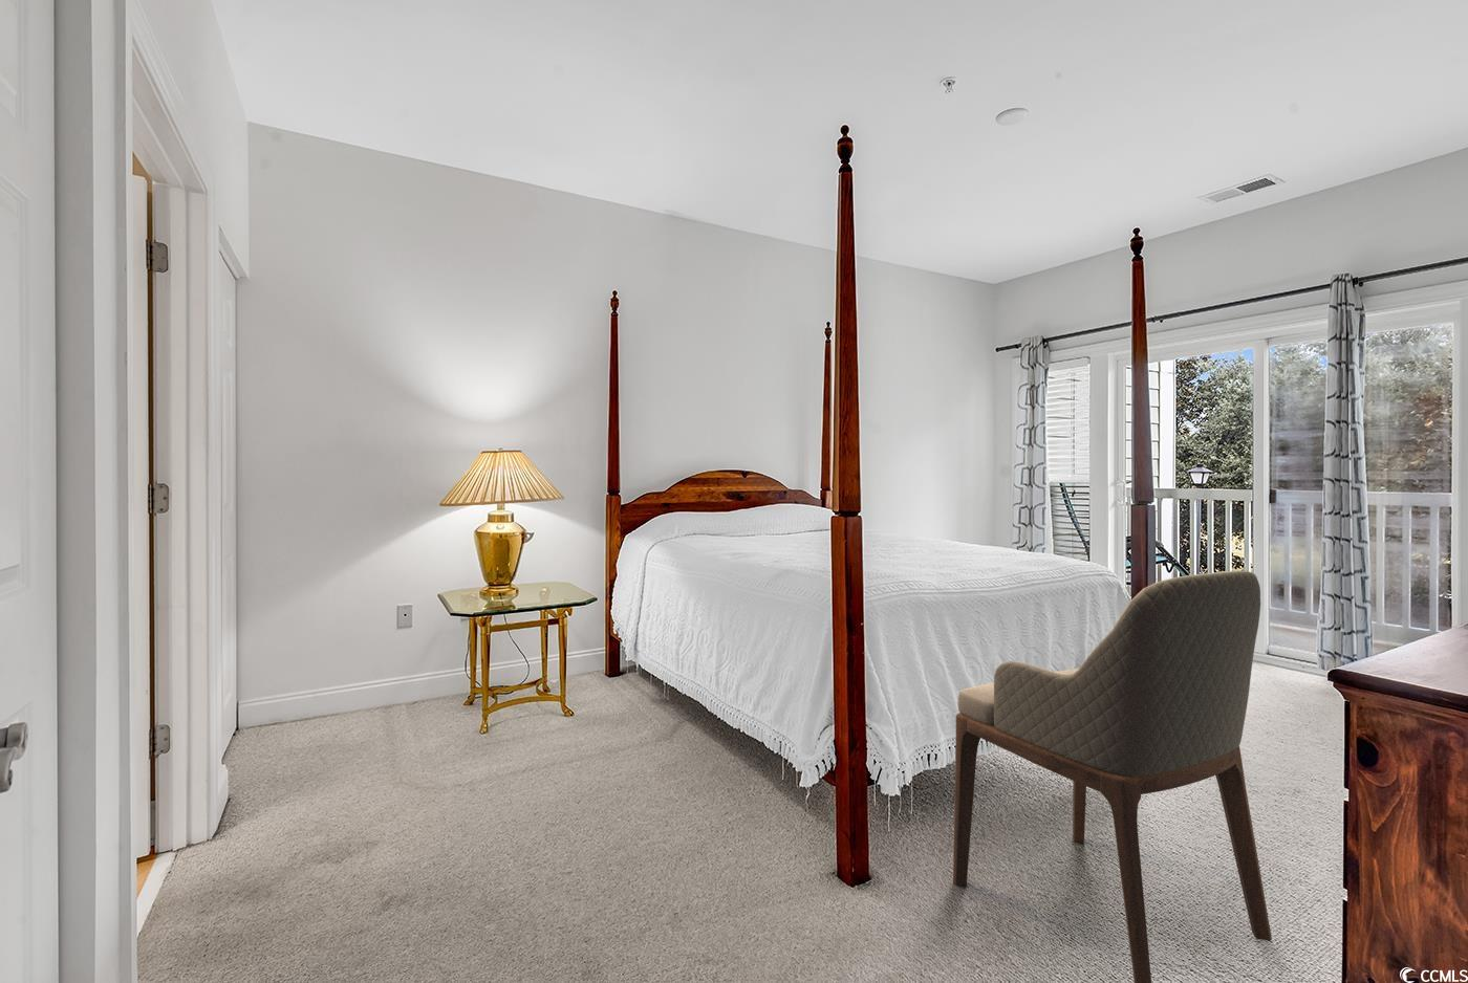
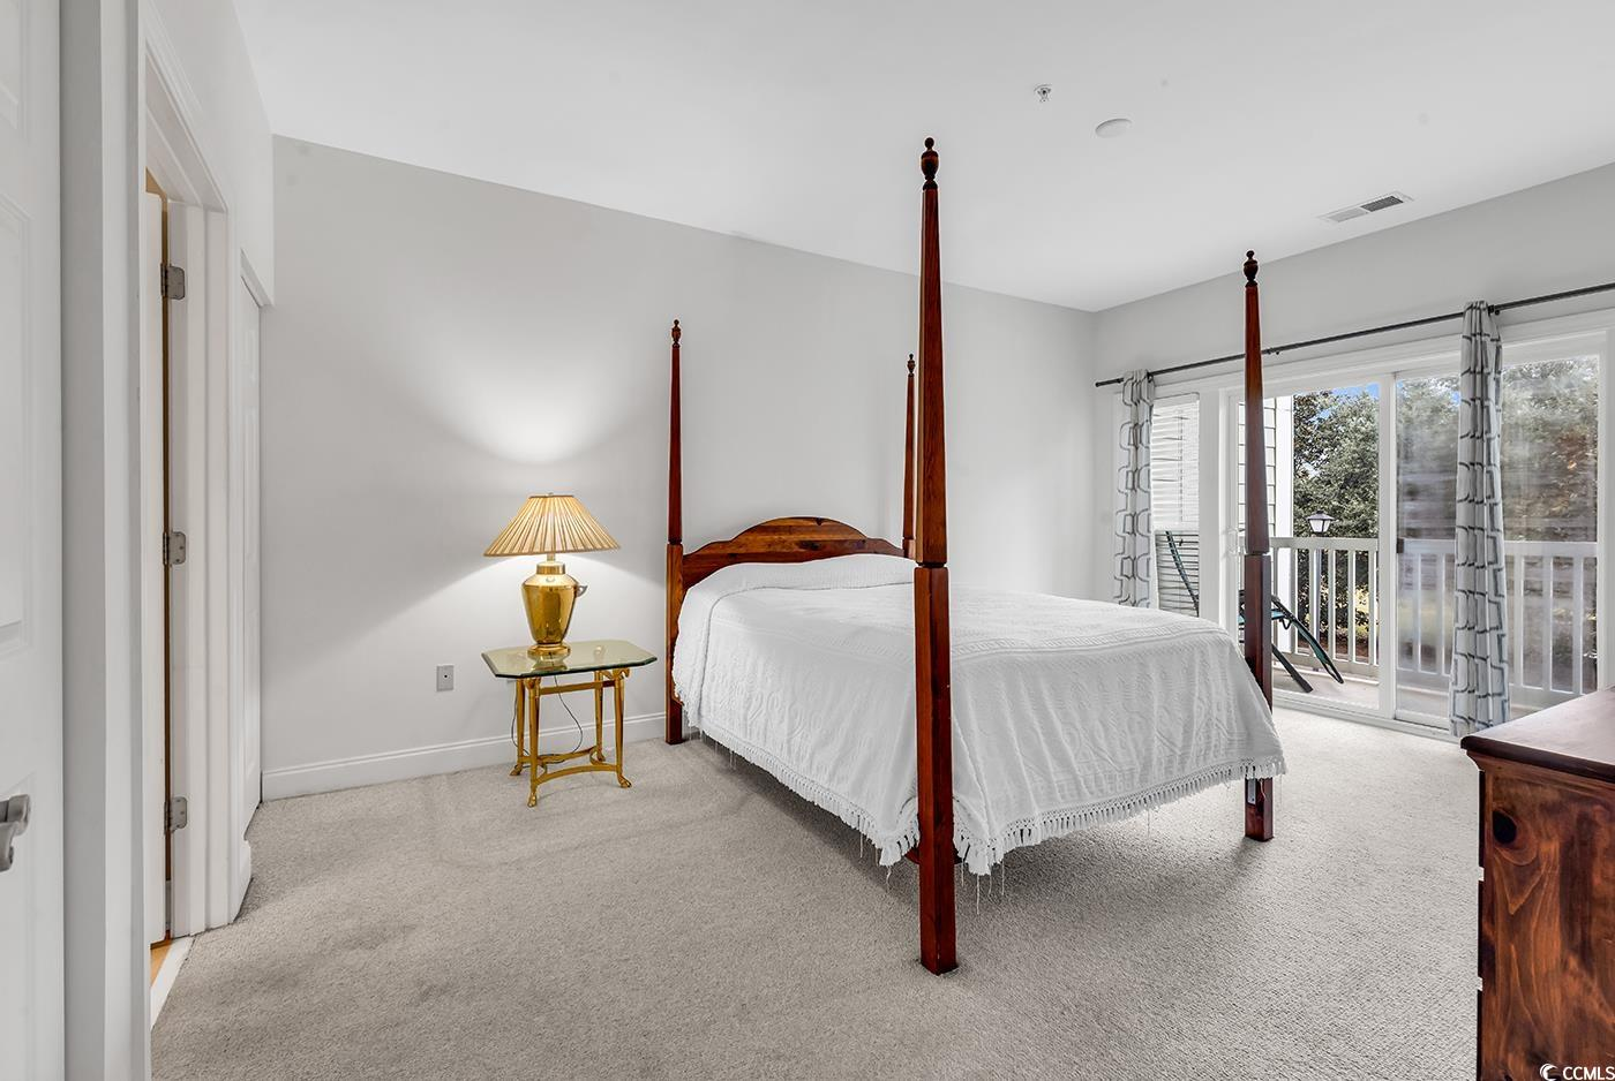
- armchair (1099, 734)
